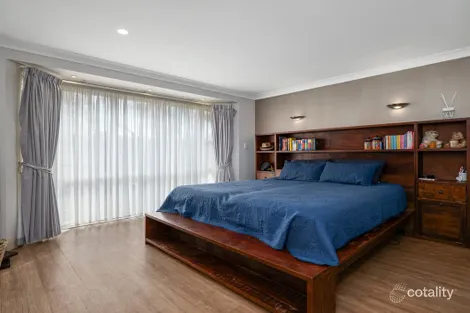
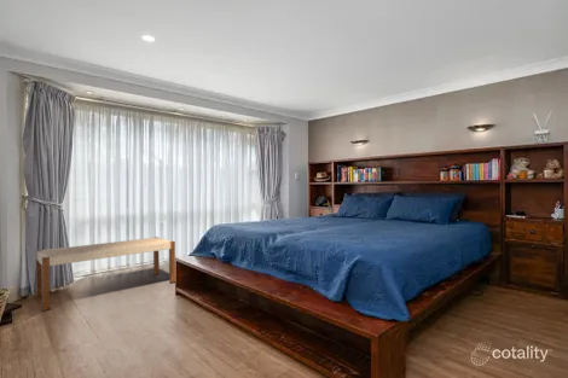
+ bench (106, 257)
